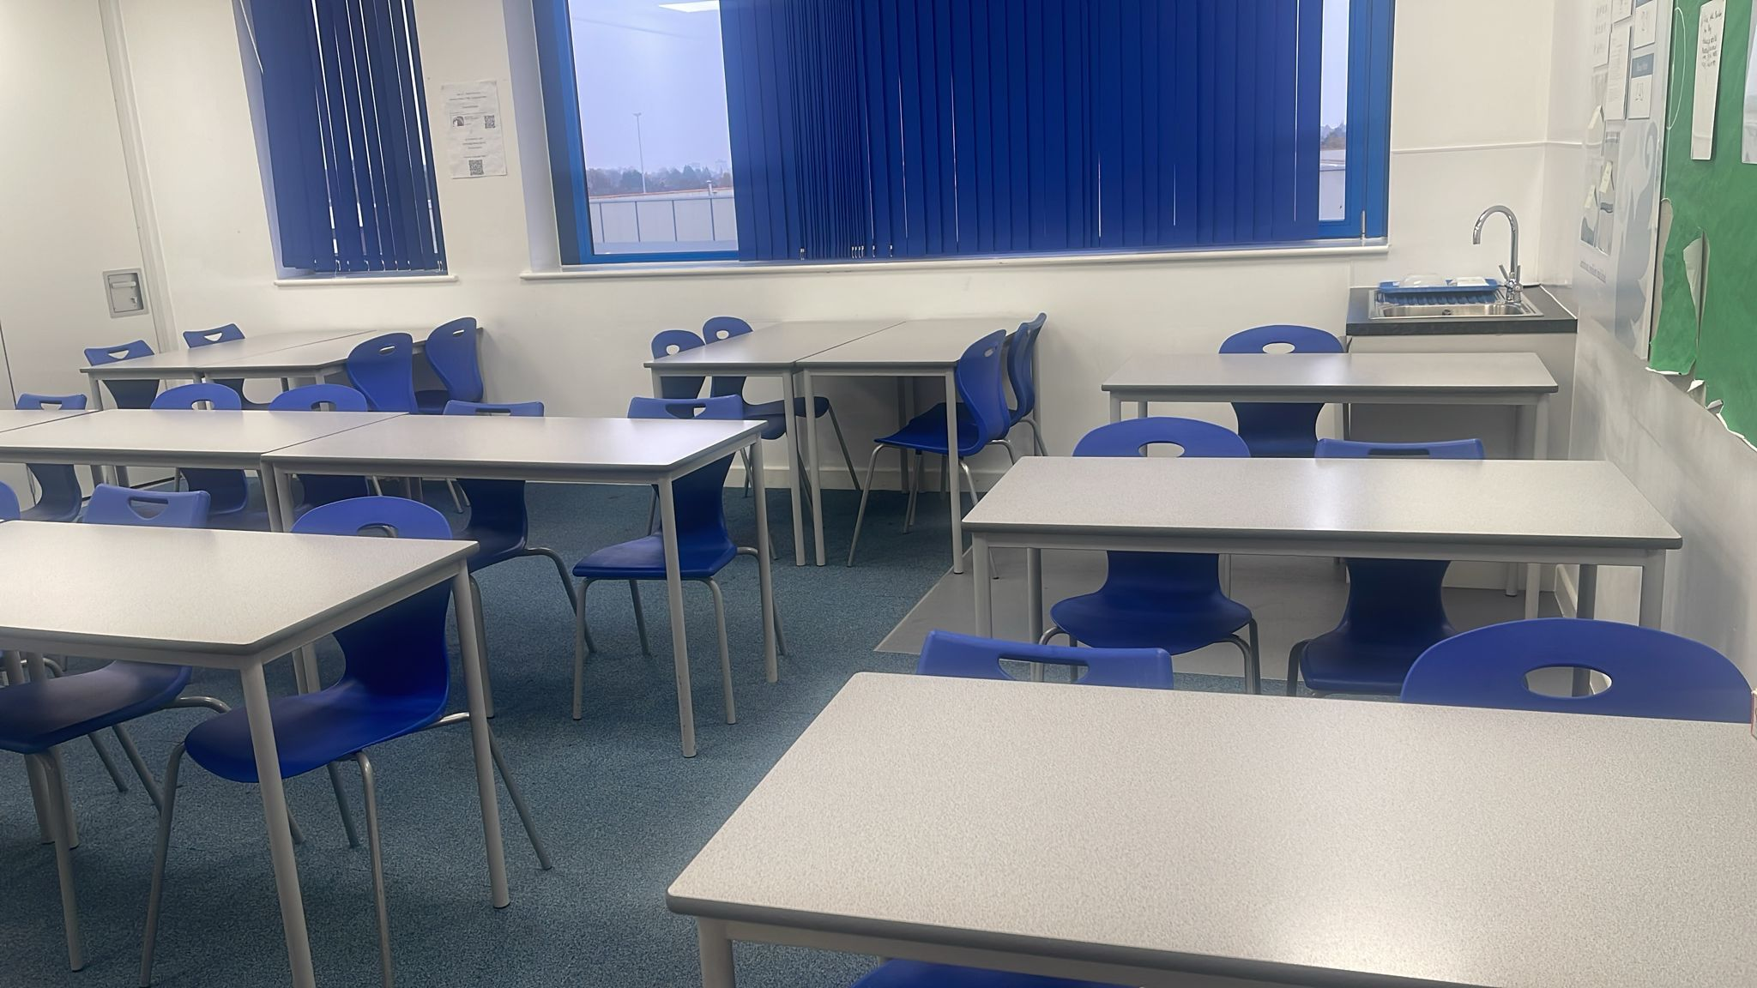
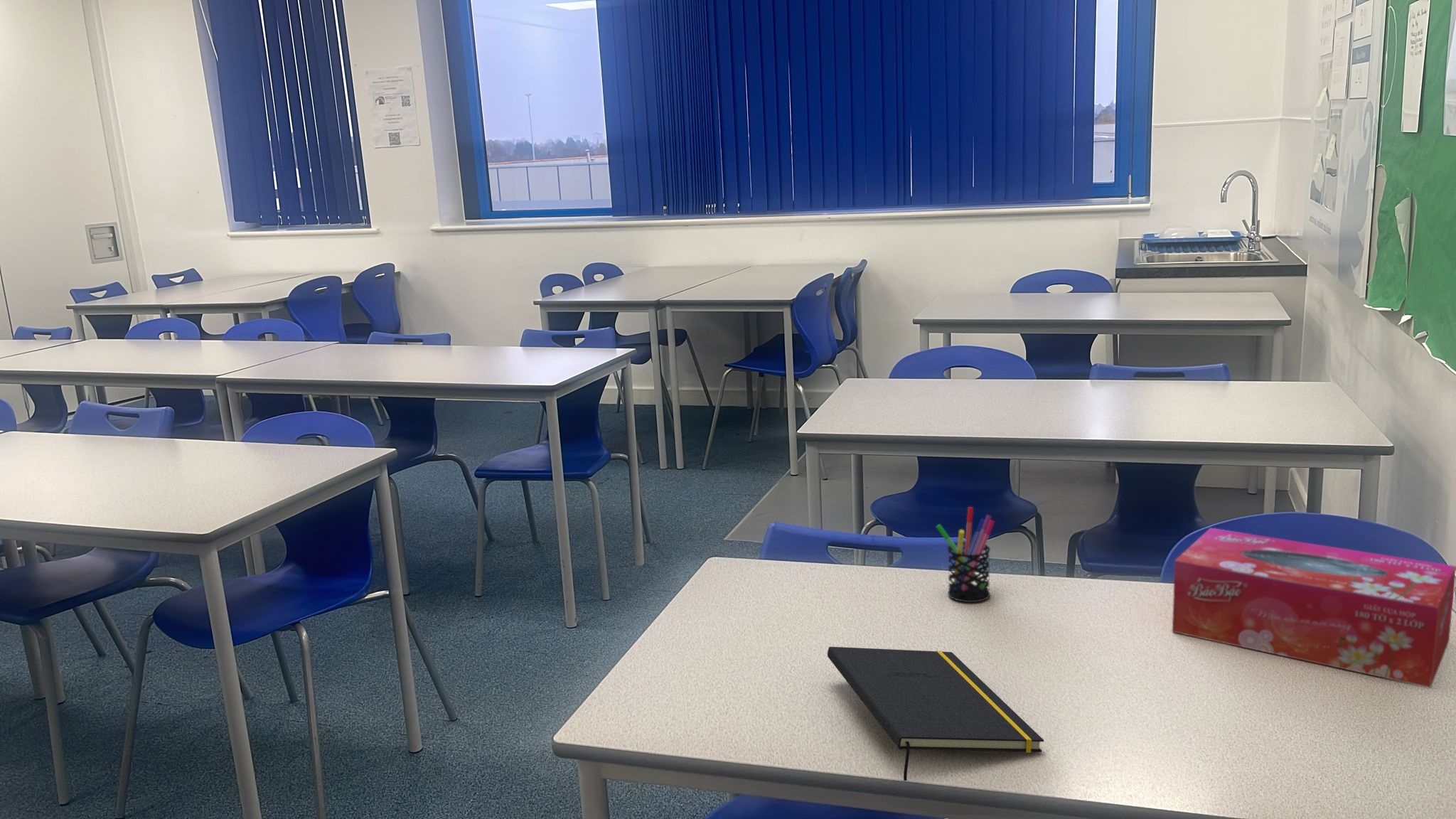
+ tissue box (1309, 600)
+ pen holder (964, 553)
+ notepad (928, 695)
